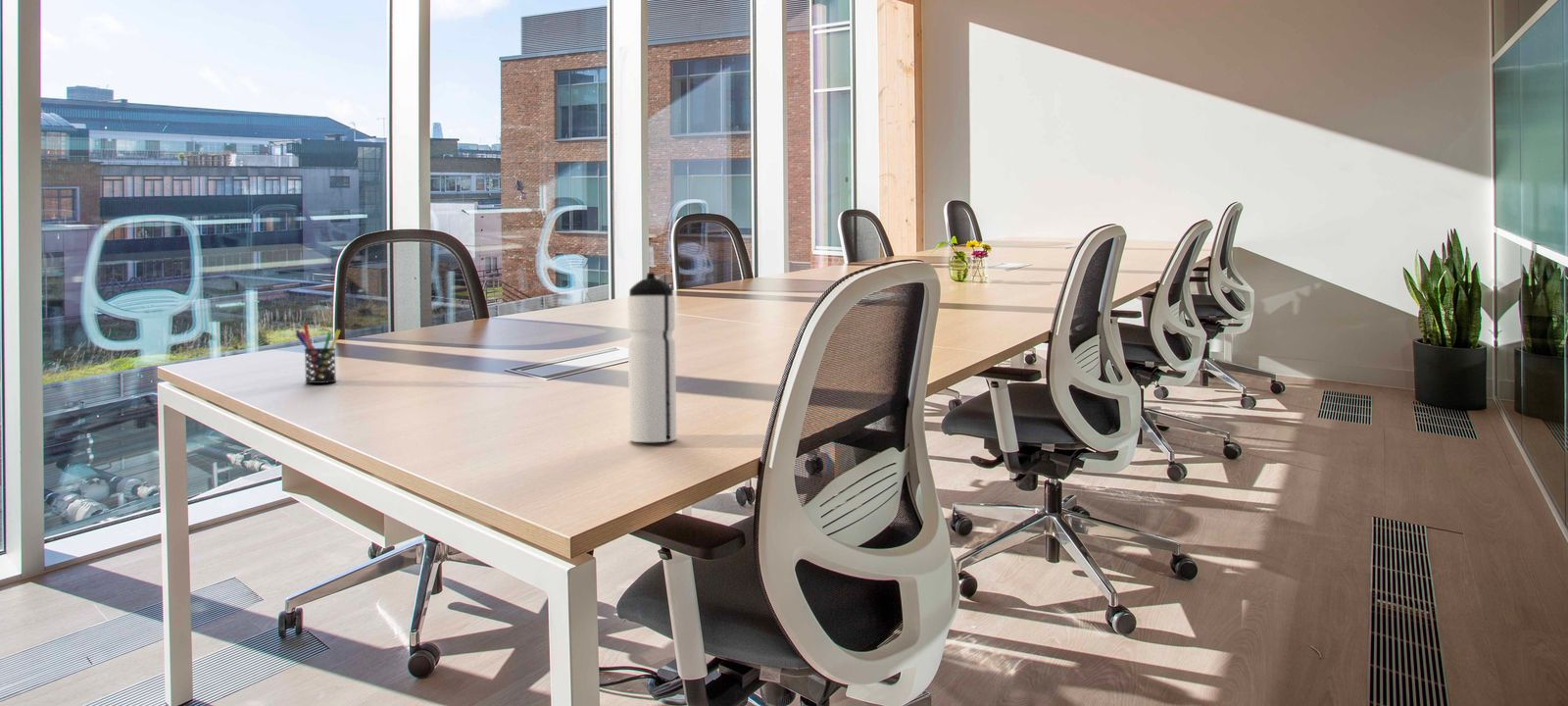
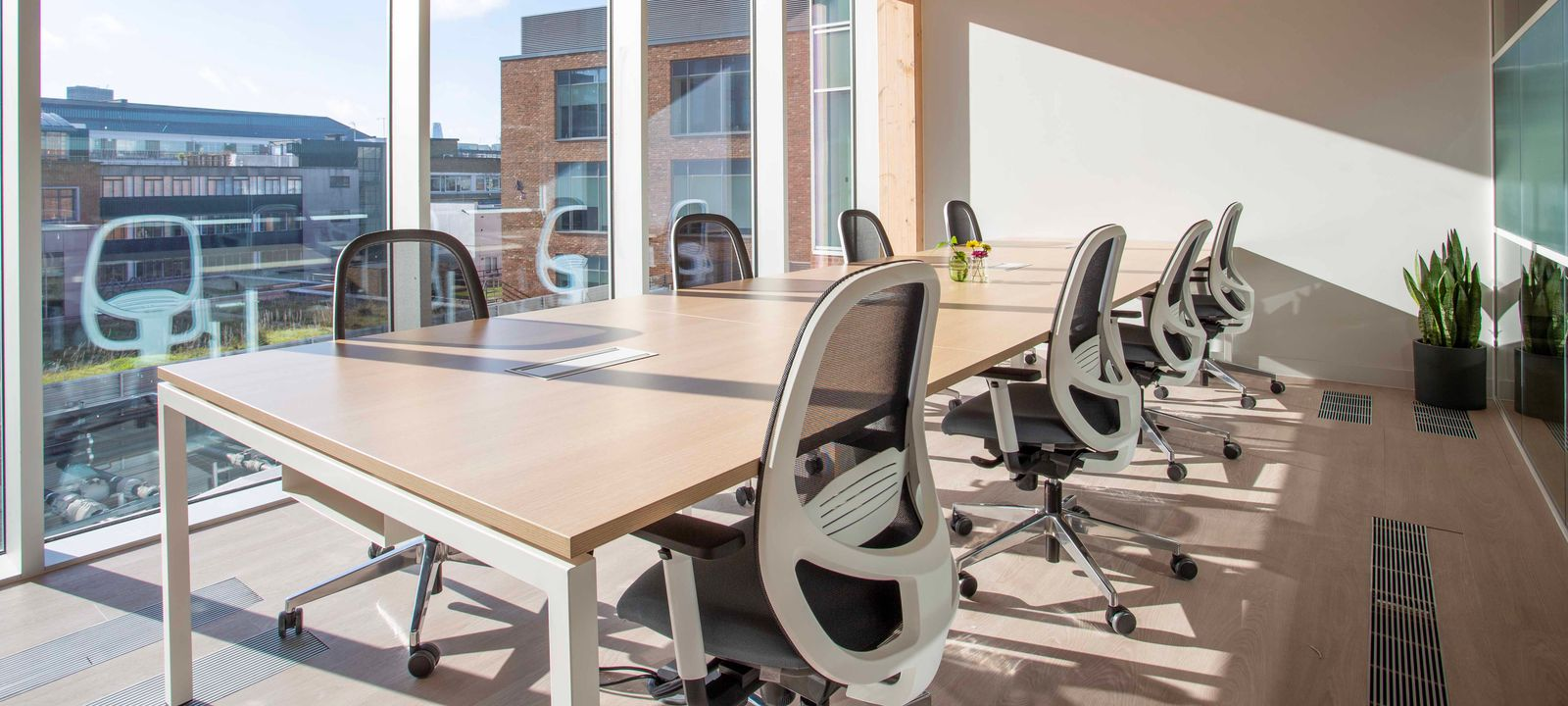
- pen holder (319, 353)
- water bottle (652, 356)
